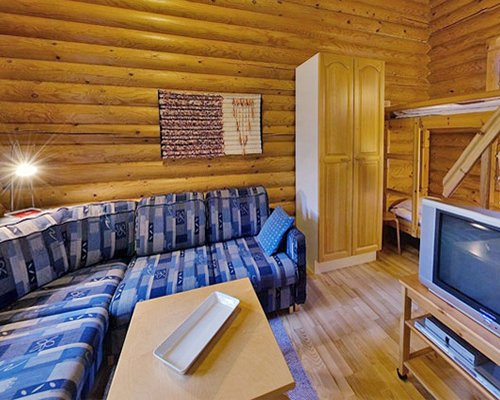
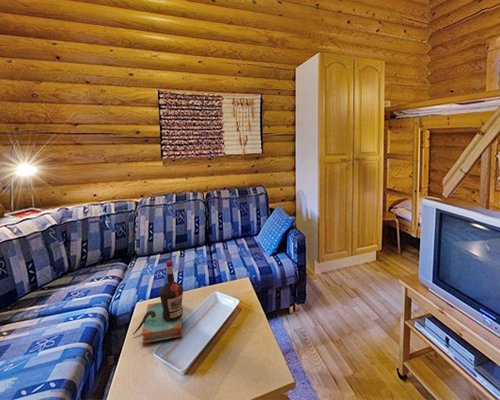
+ bottle (159, 292)
